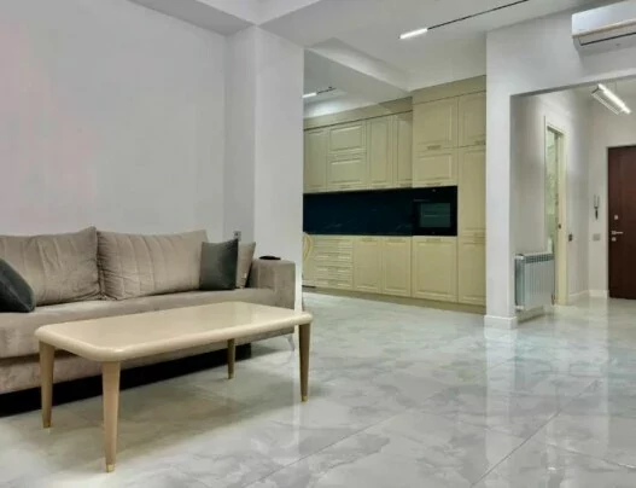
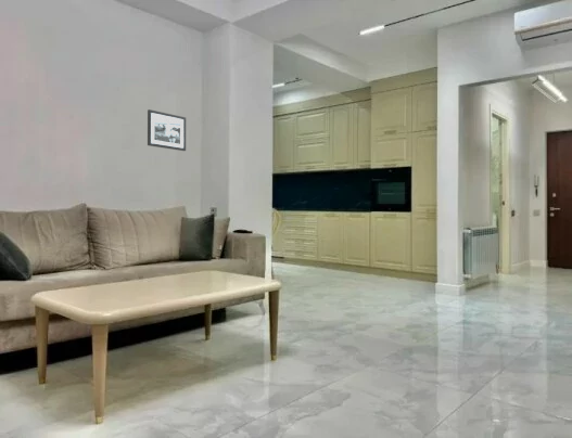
+ picture frame (167, 130)
